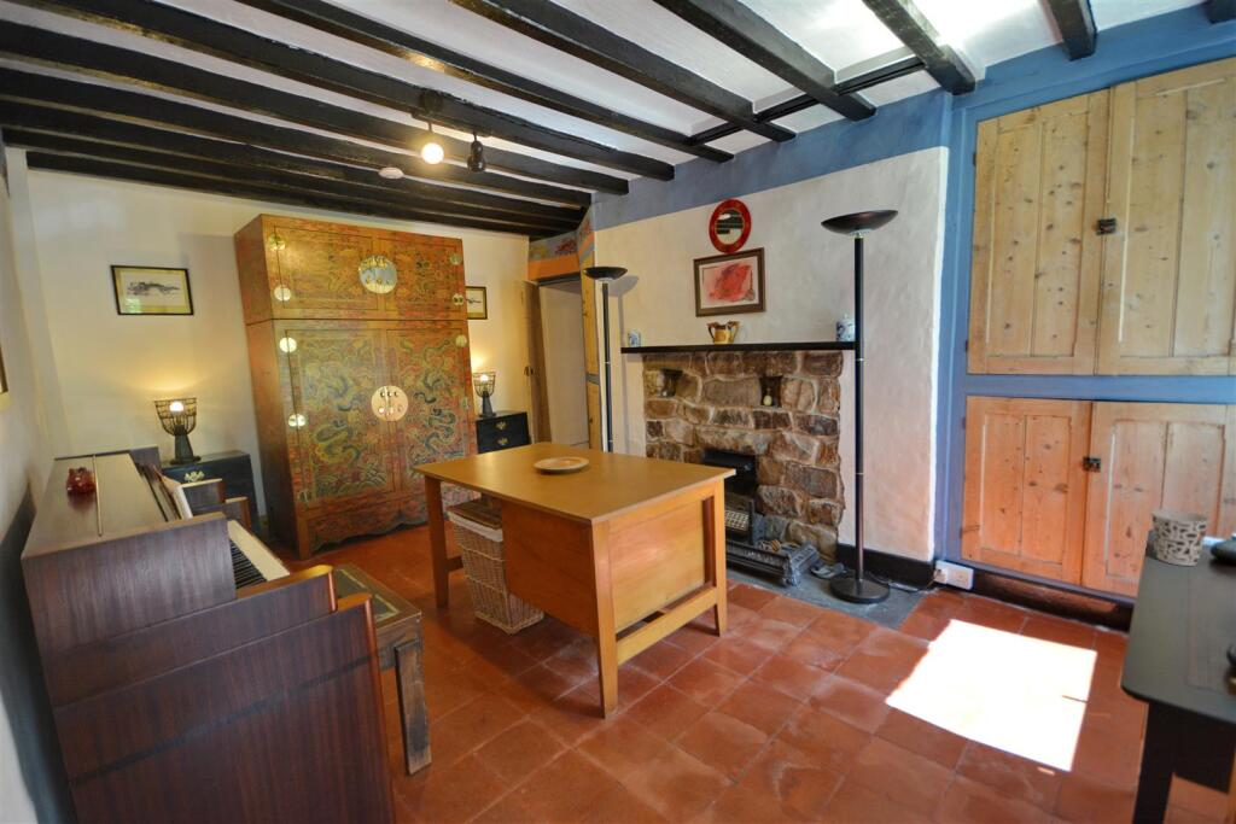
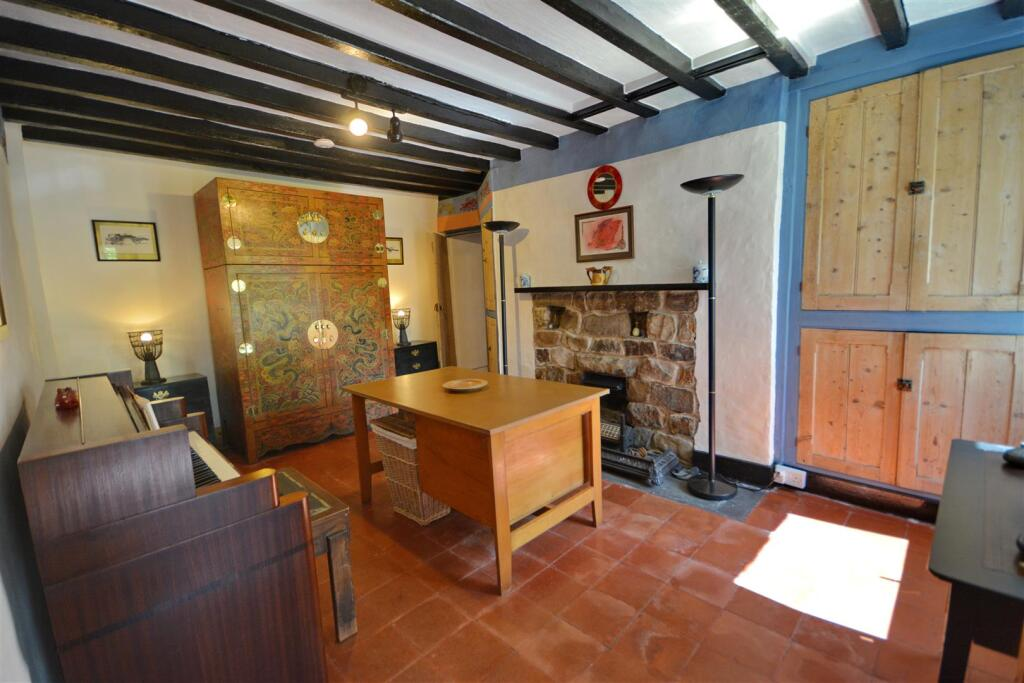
- cup (1177, 537)
